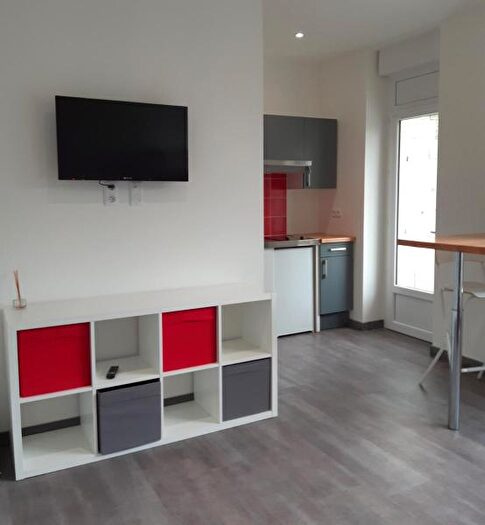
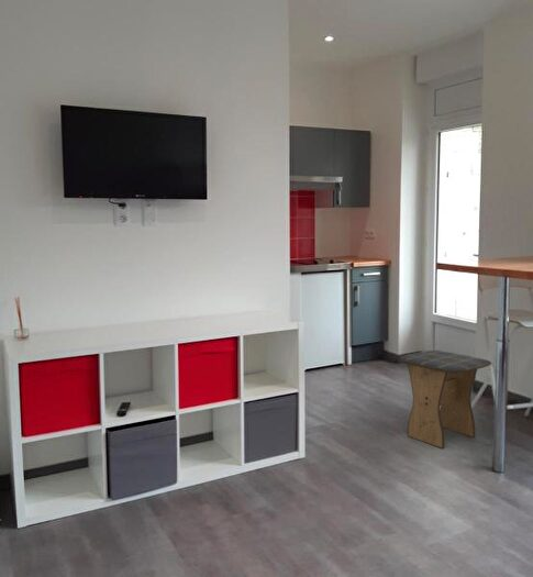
+ stool (443, 397)
